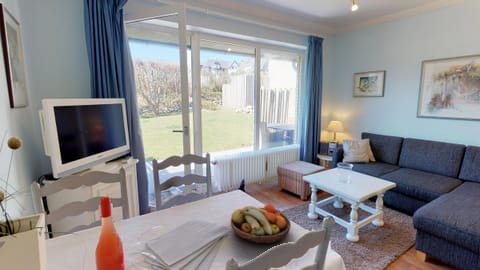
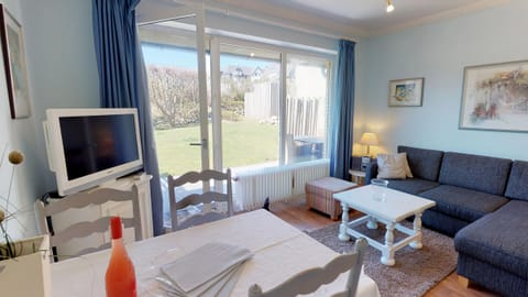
- fruit bowl (260, 218)
